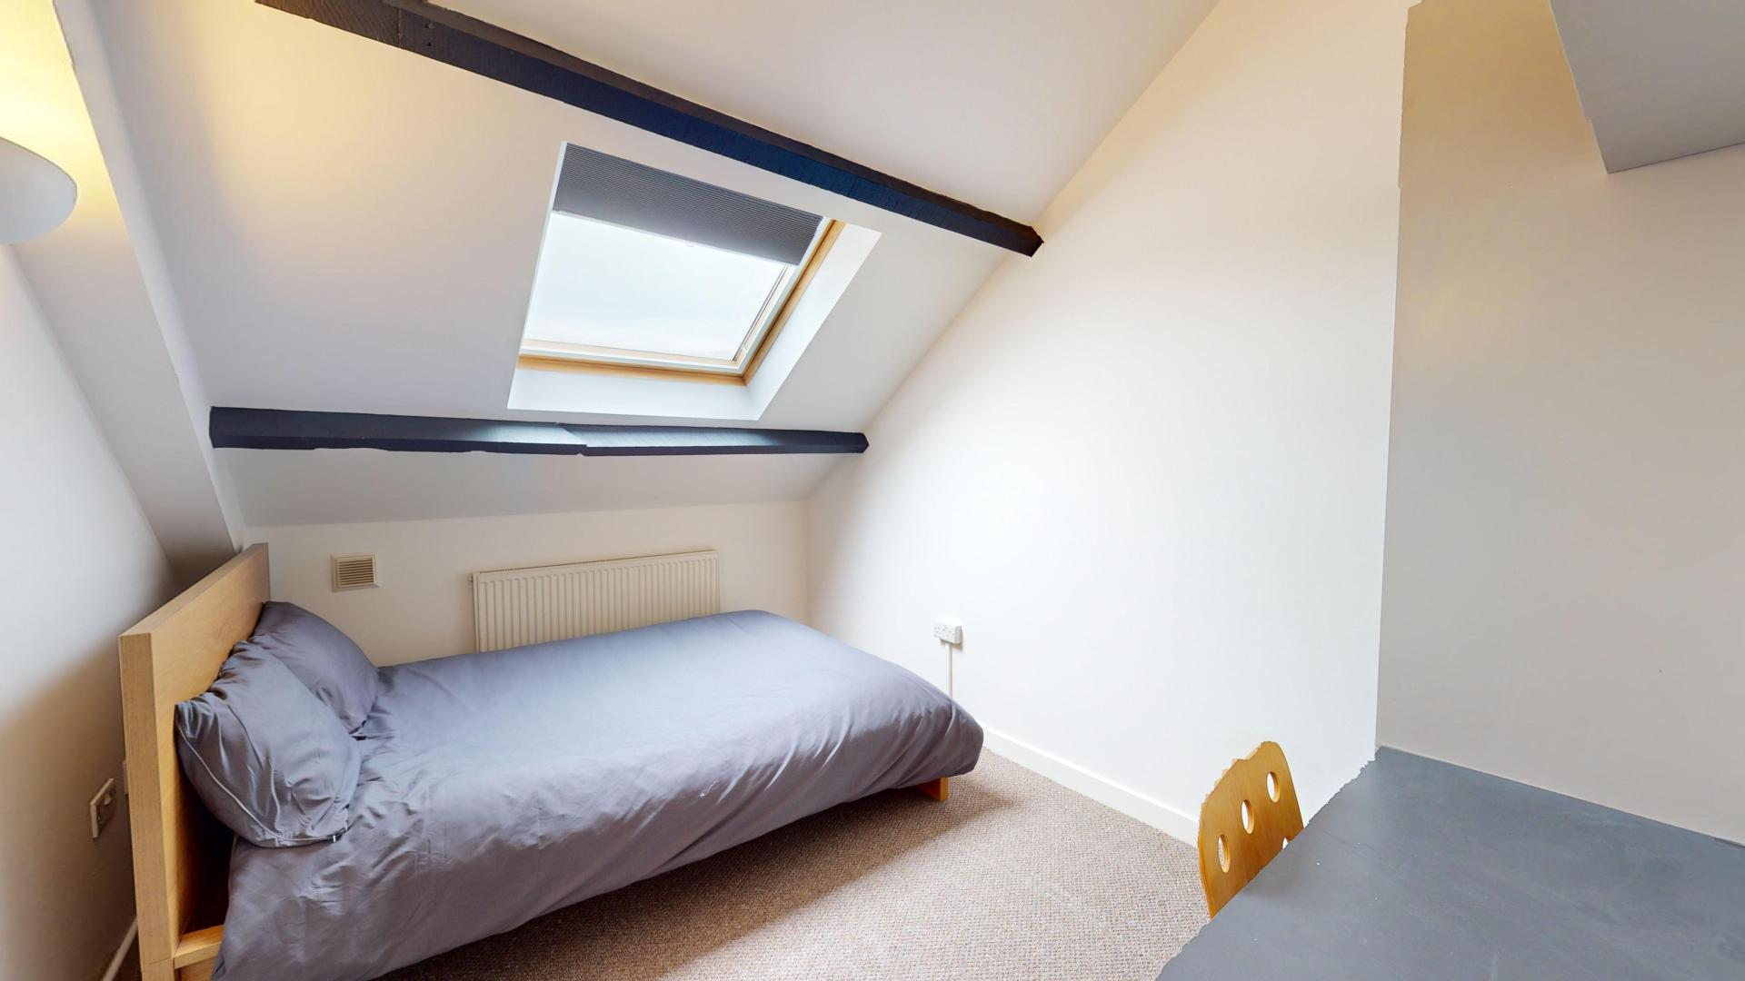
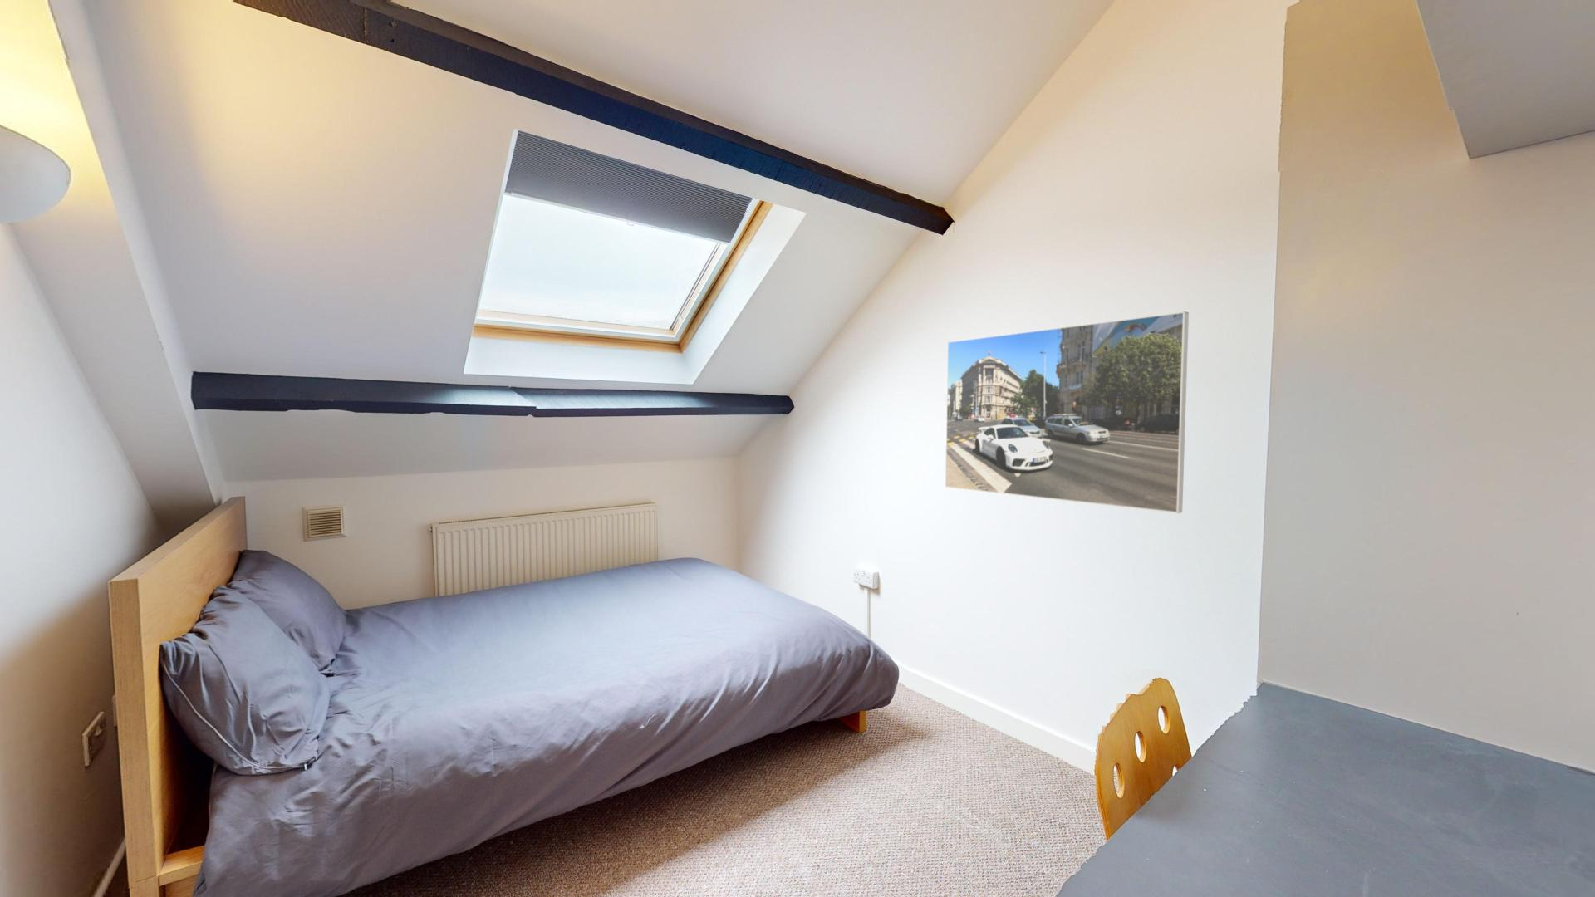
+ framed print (1047, 414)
